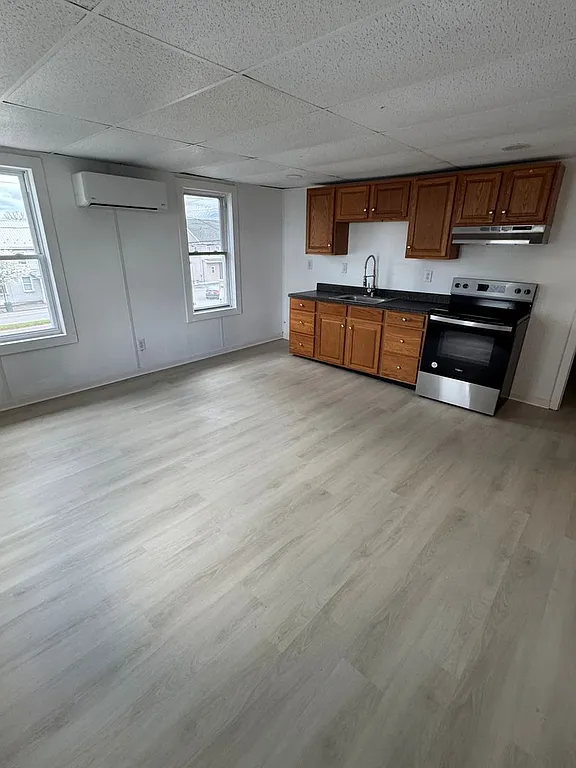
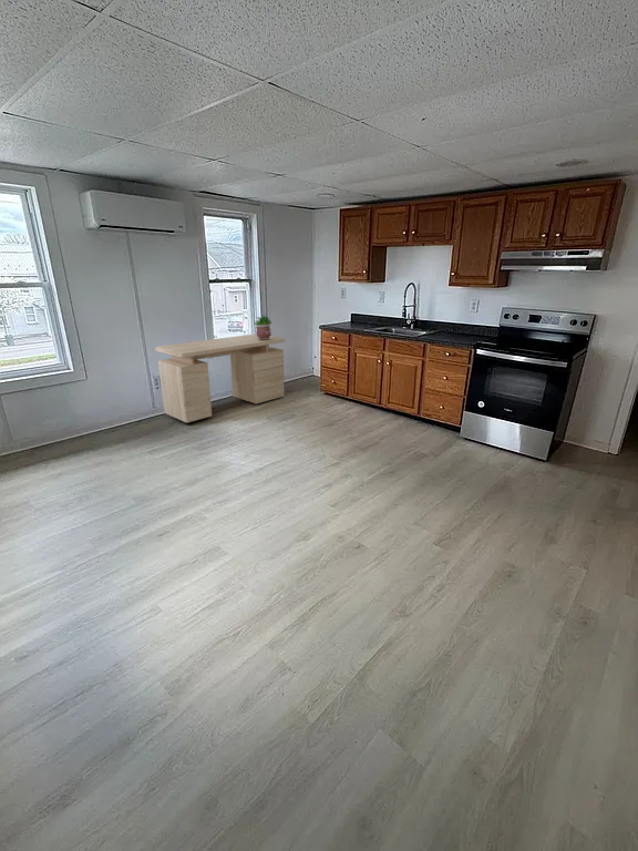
+ desk (231, 375)
+ potted plant (261, 326)
